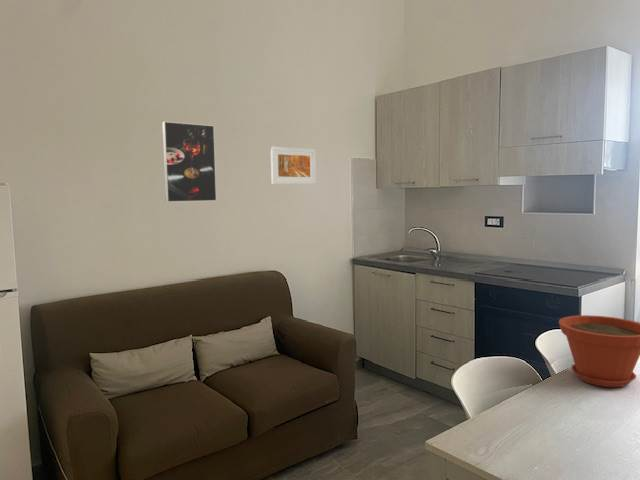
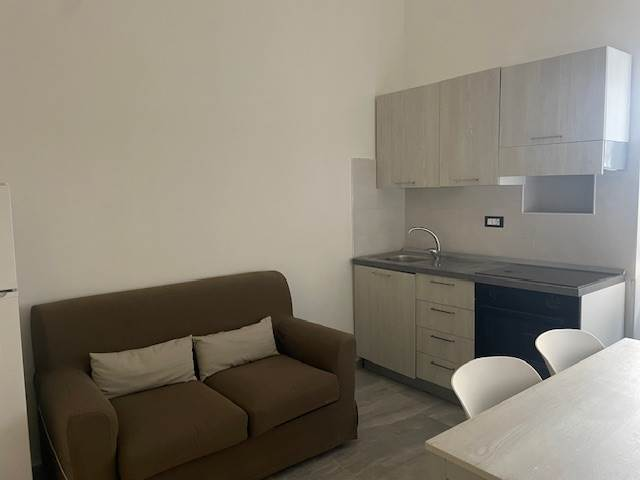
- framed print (294, 166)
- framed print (190, 162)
- plant pot (603, 352)
